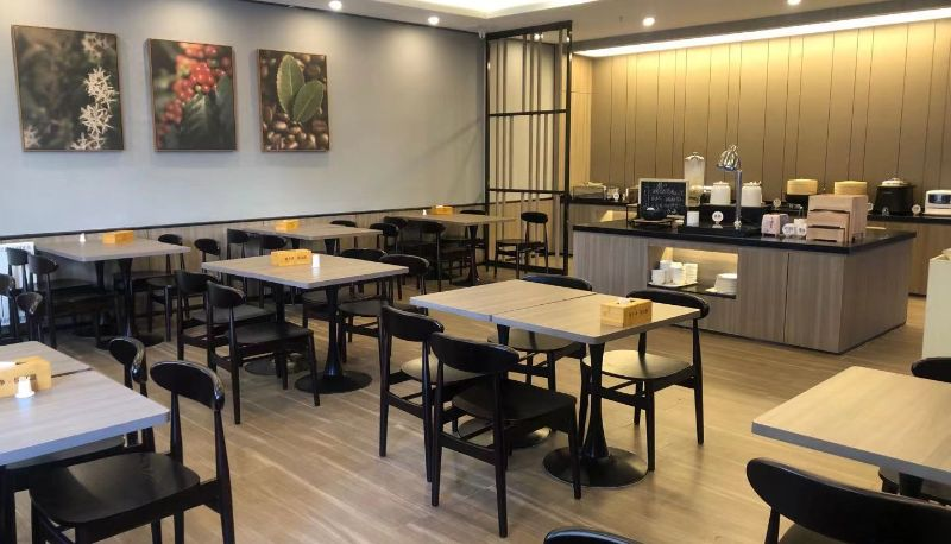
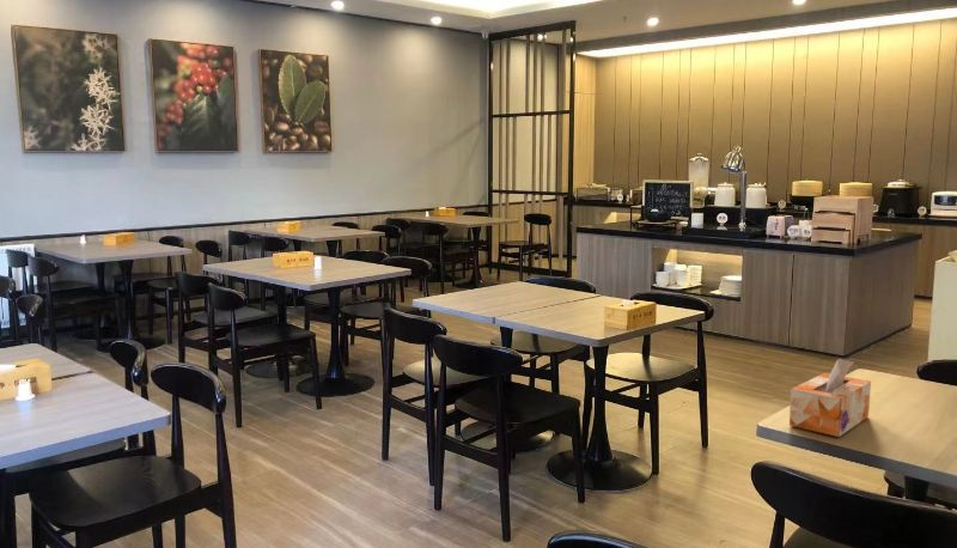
+ tissue box (831, 389)
